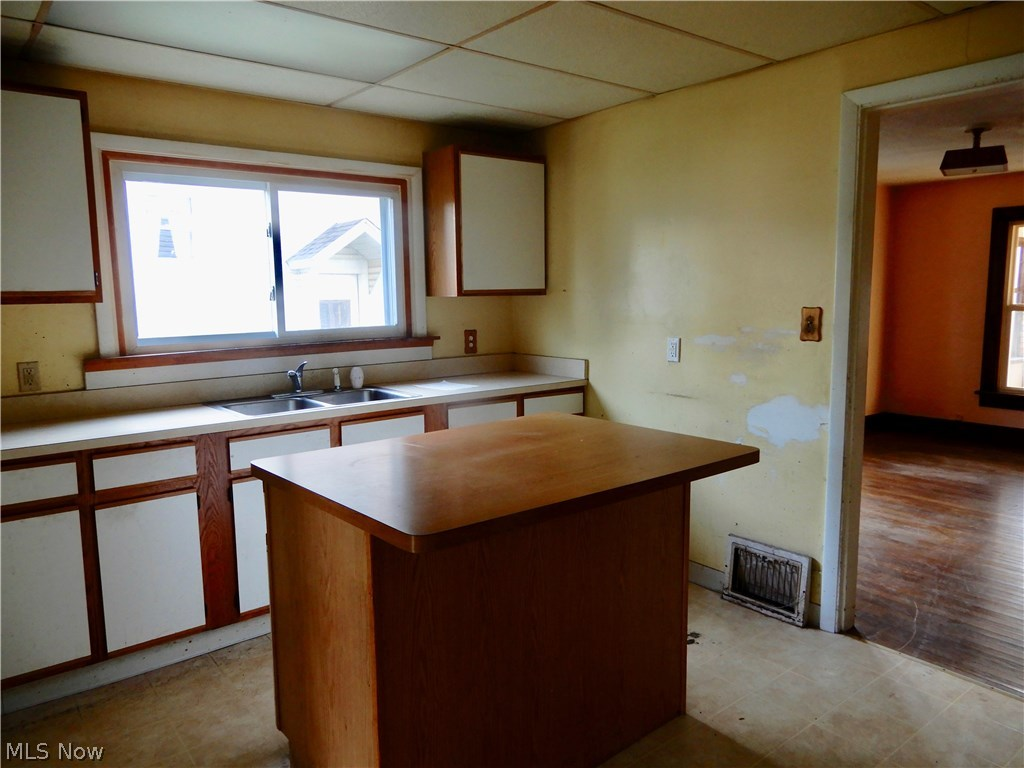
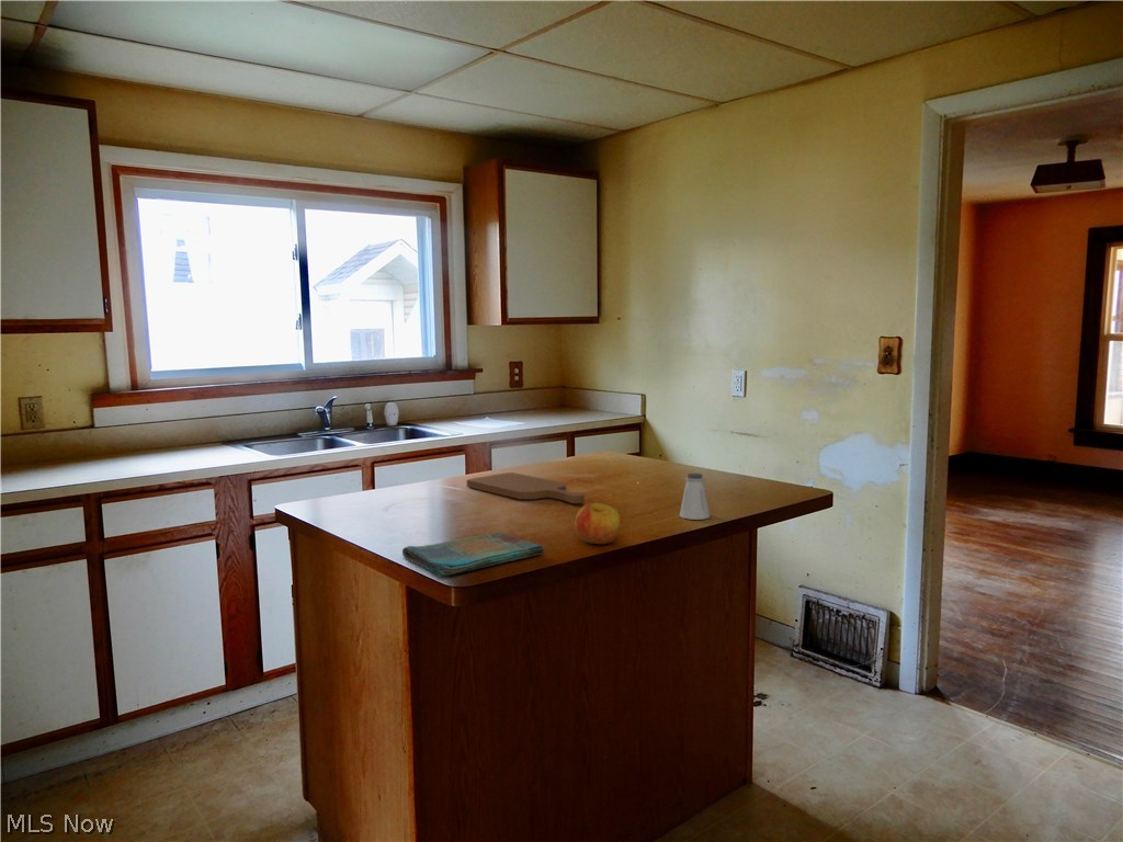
+ cutting board (532, 489)
+ saltshaker (694, 494)
+ apple (598, 523)
+ dish towel (473, 550)
